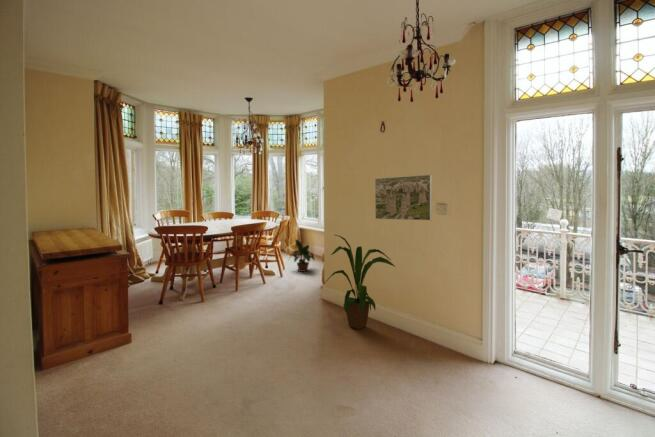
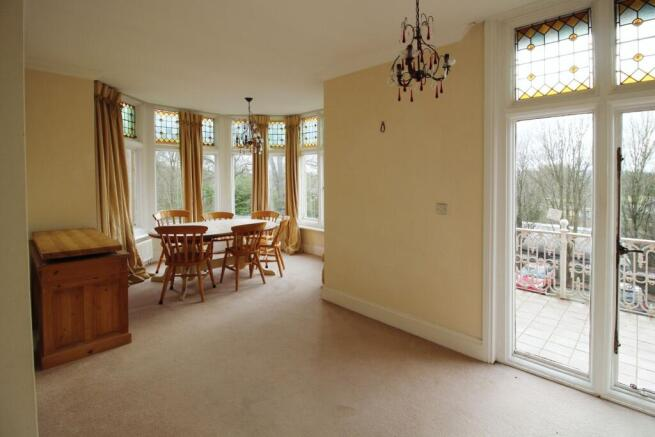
- potted plant (303, 254)
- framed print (401, 198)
- house plant (361, 282)
